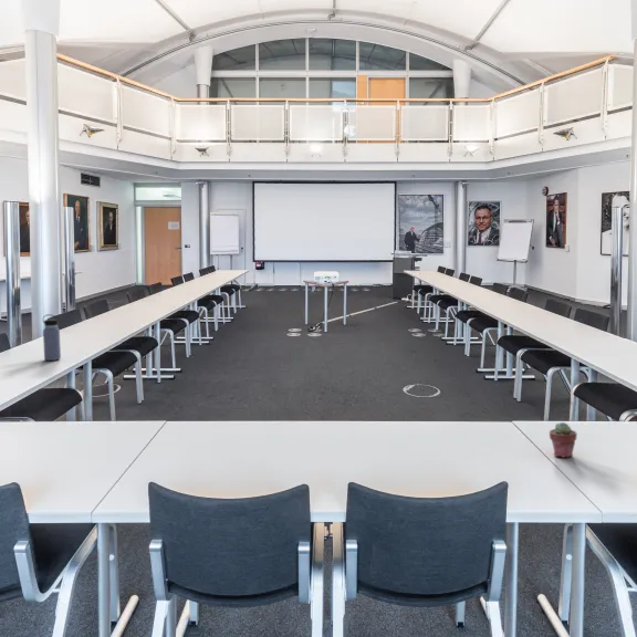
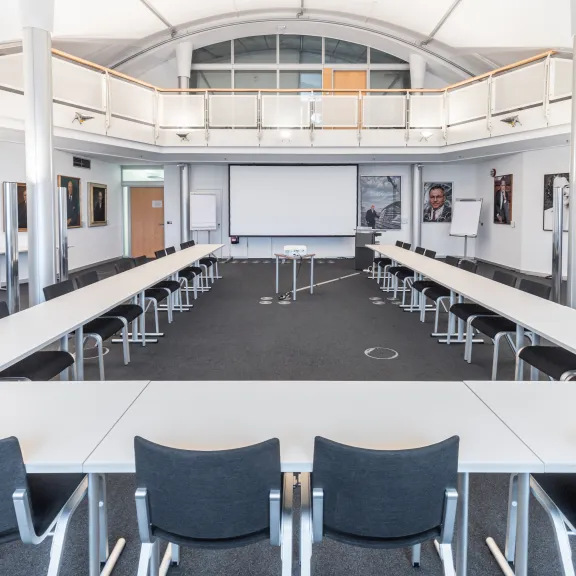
- water bottle (51, 336)
- potted succulent (563, 438)
